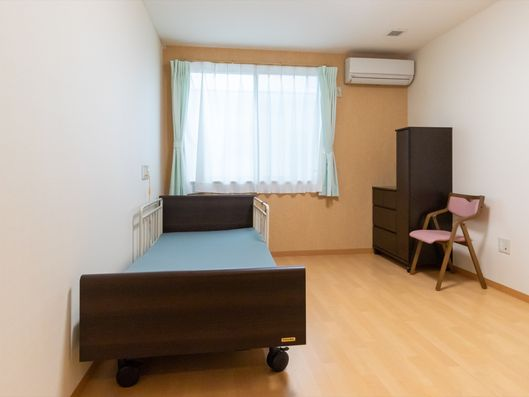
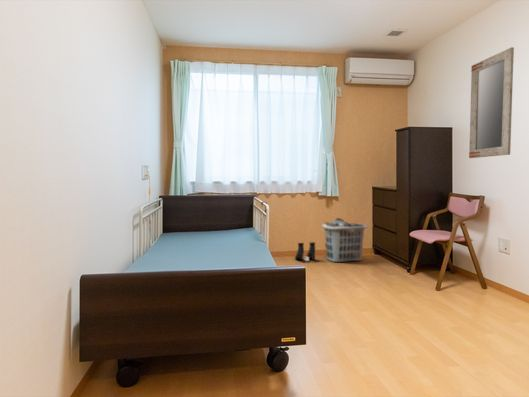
+ home mirror (489, 107)
+ boots (303, 250)
+ clothes hamper (344, 238)
